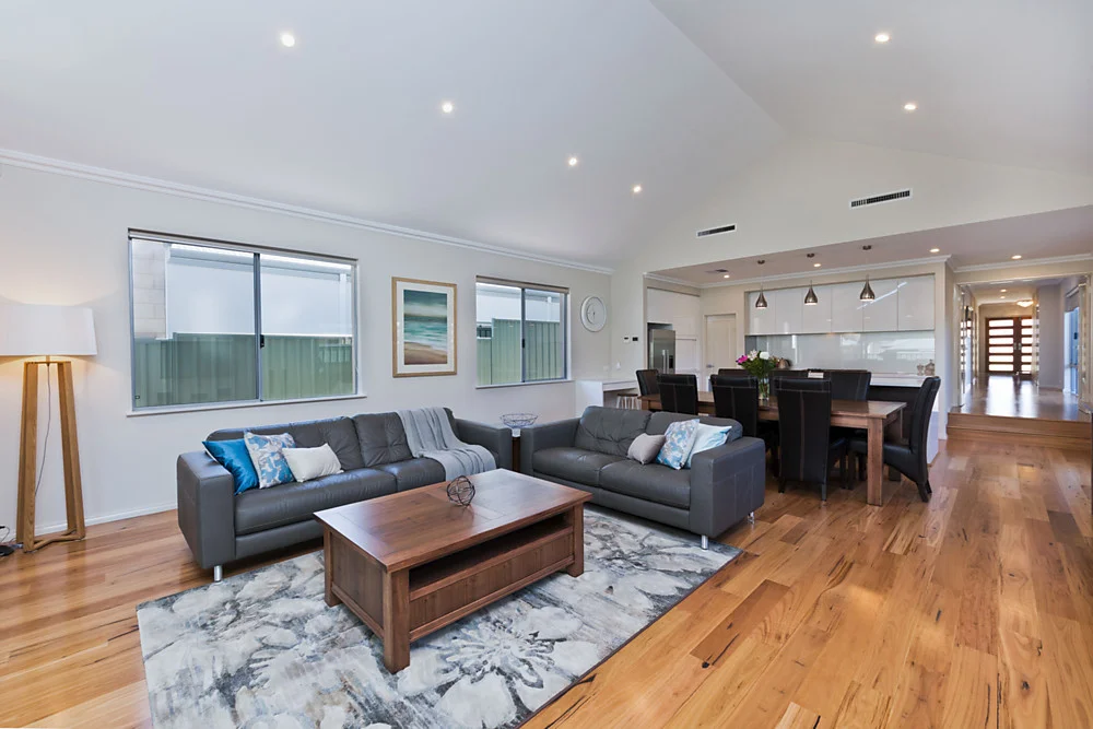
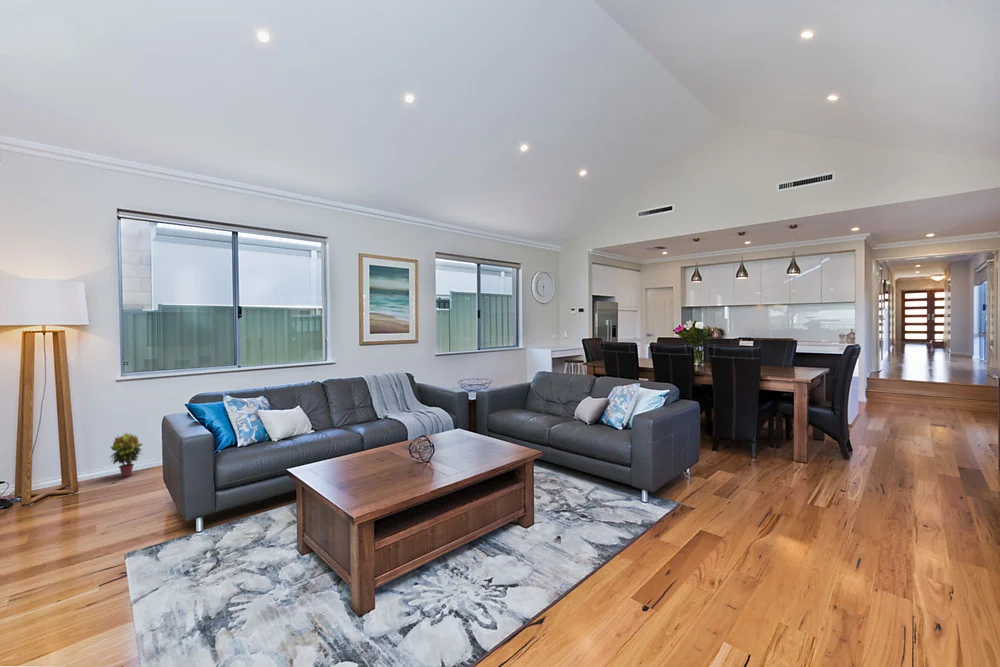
+ potted plant (127, 454)
